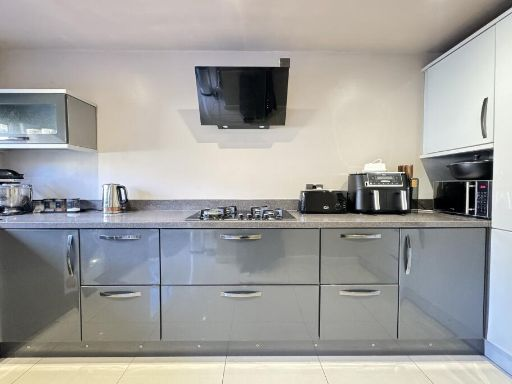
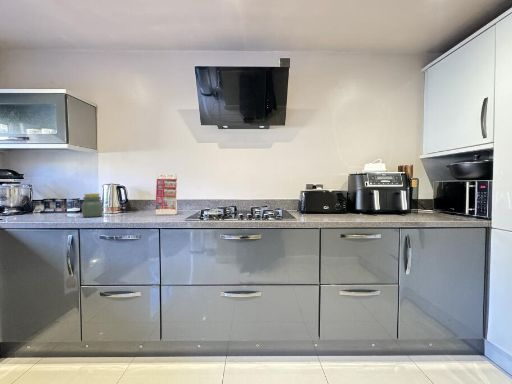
+ jar (92, 204)
+ gift box (166, 194)
